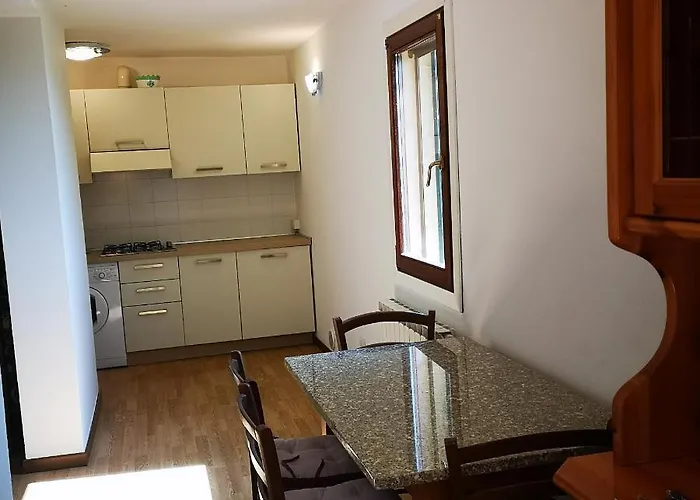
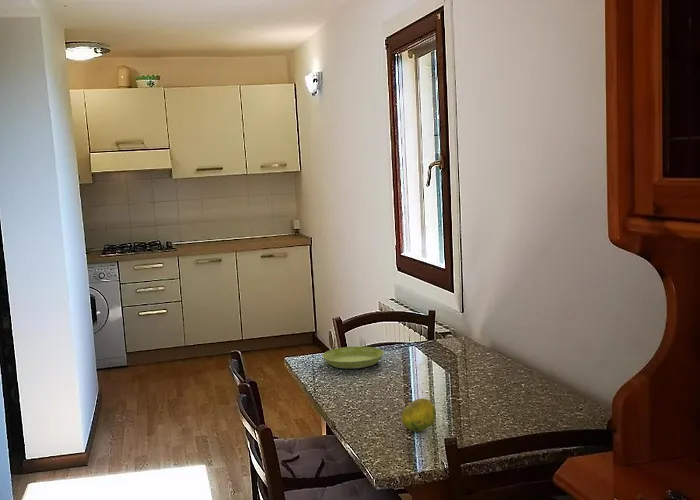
+ saucer (353, 358)
+ fruit (418, 415)
